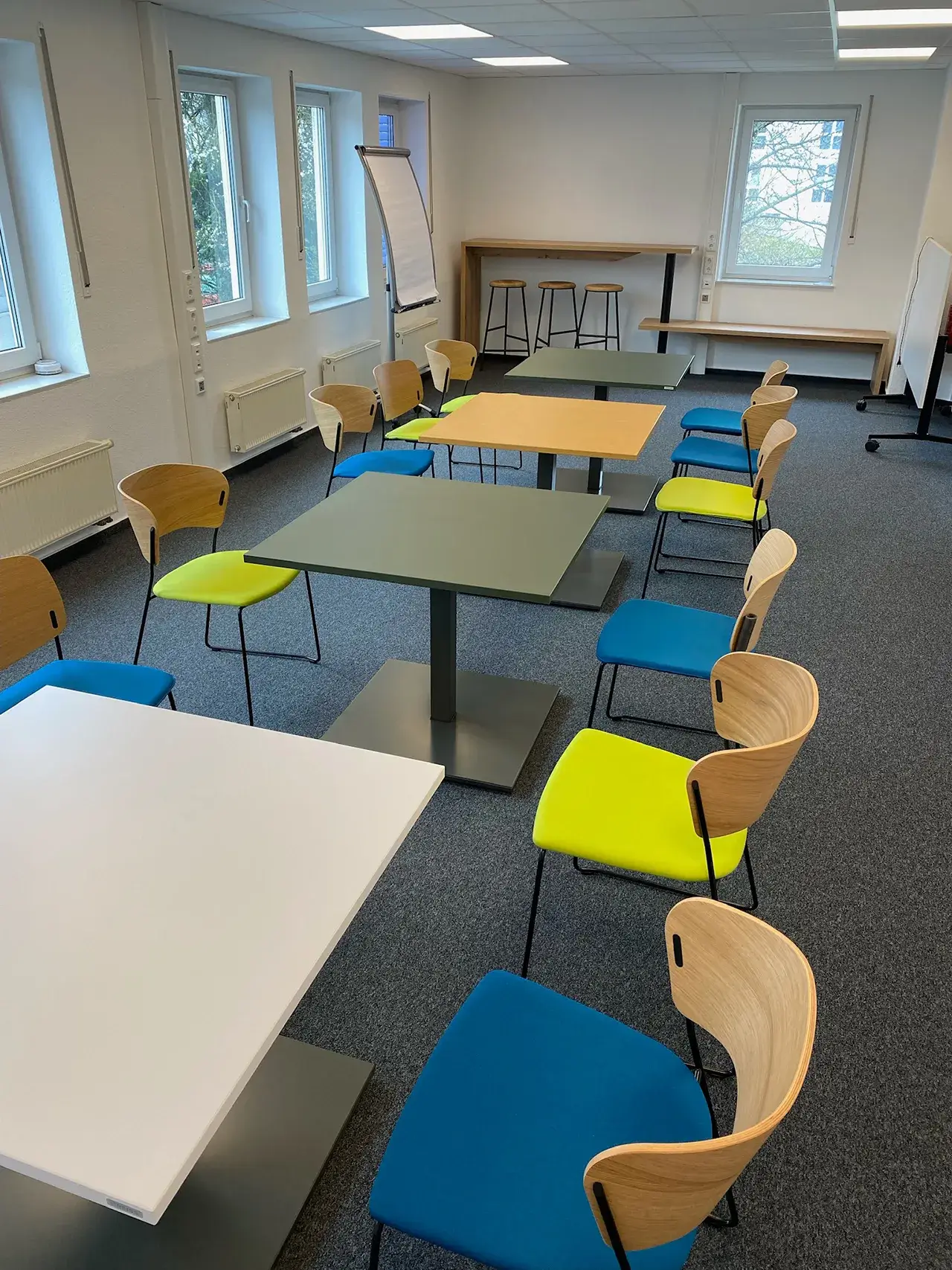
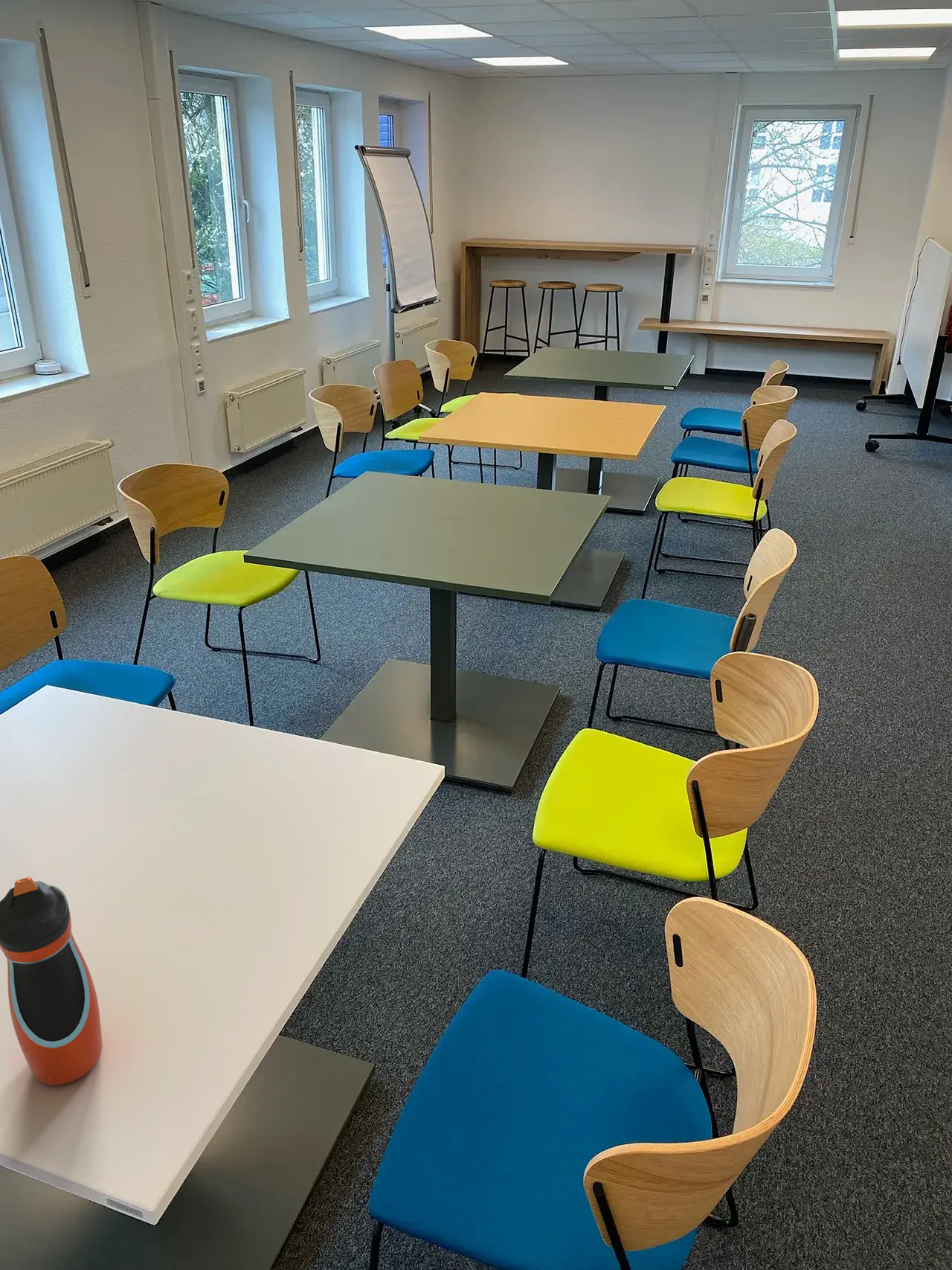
+ water bottle (47, 976)
